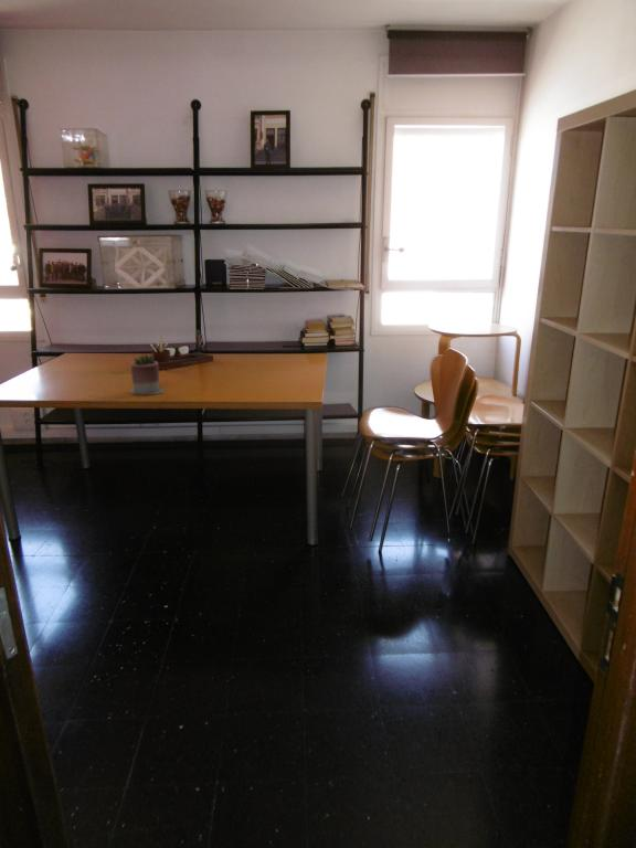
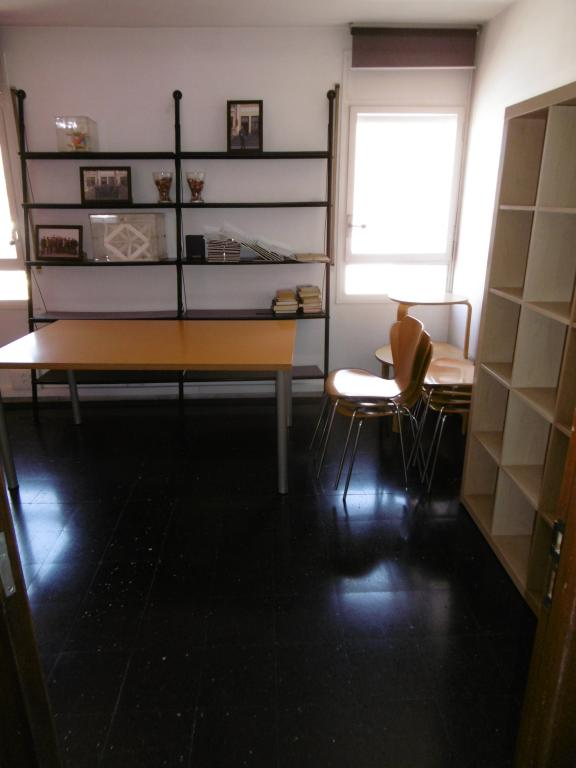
- succulent planter (146, 372)
- desk organizer (177, 348)
